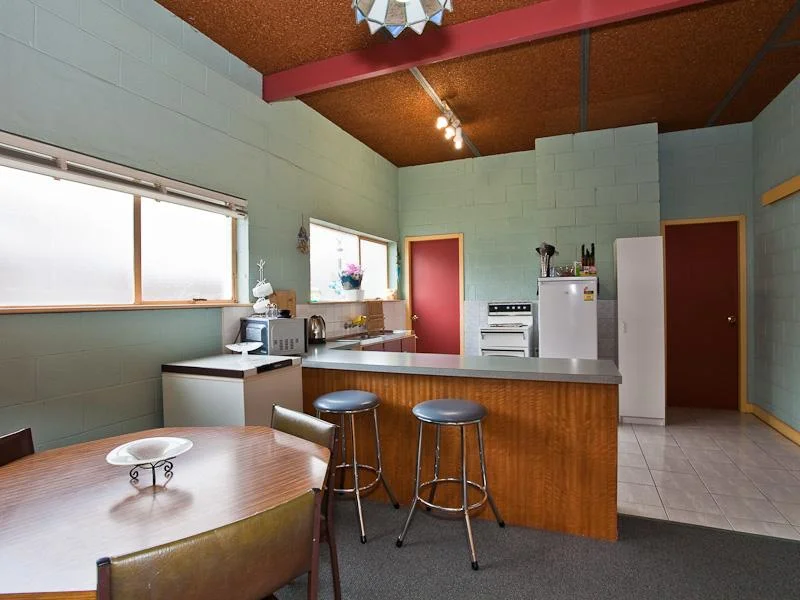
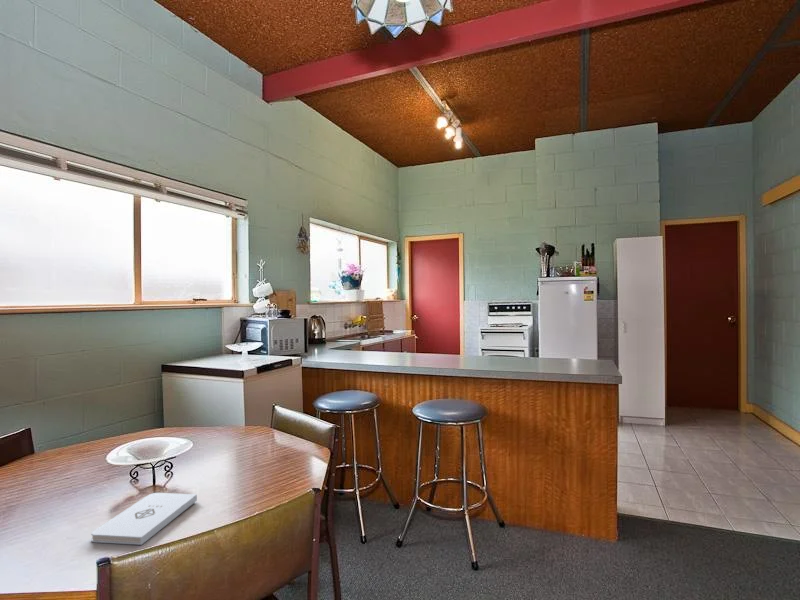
+ notepad (147, 515)
